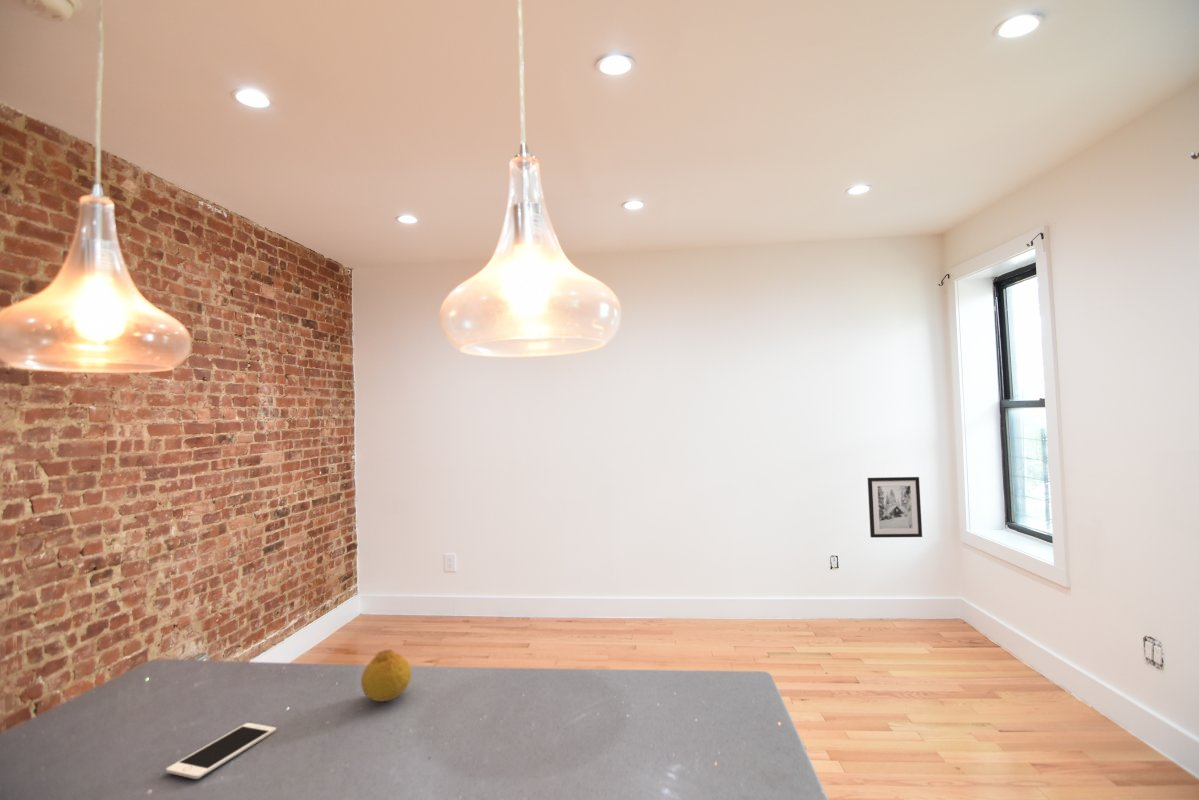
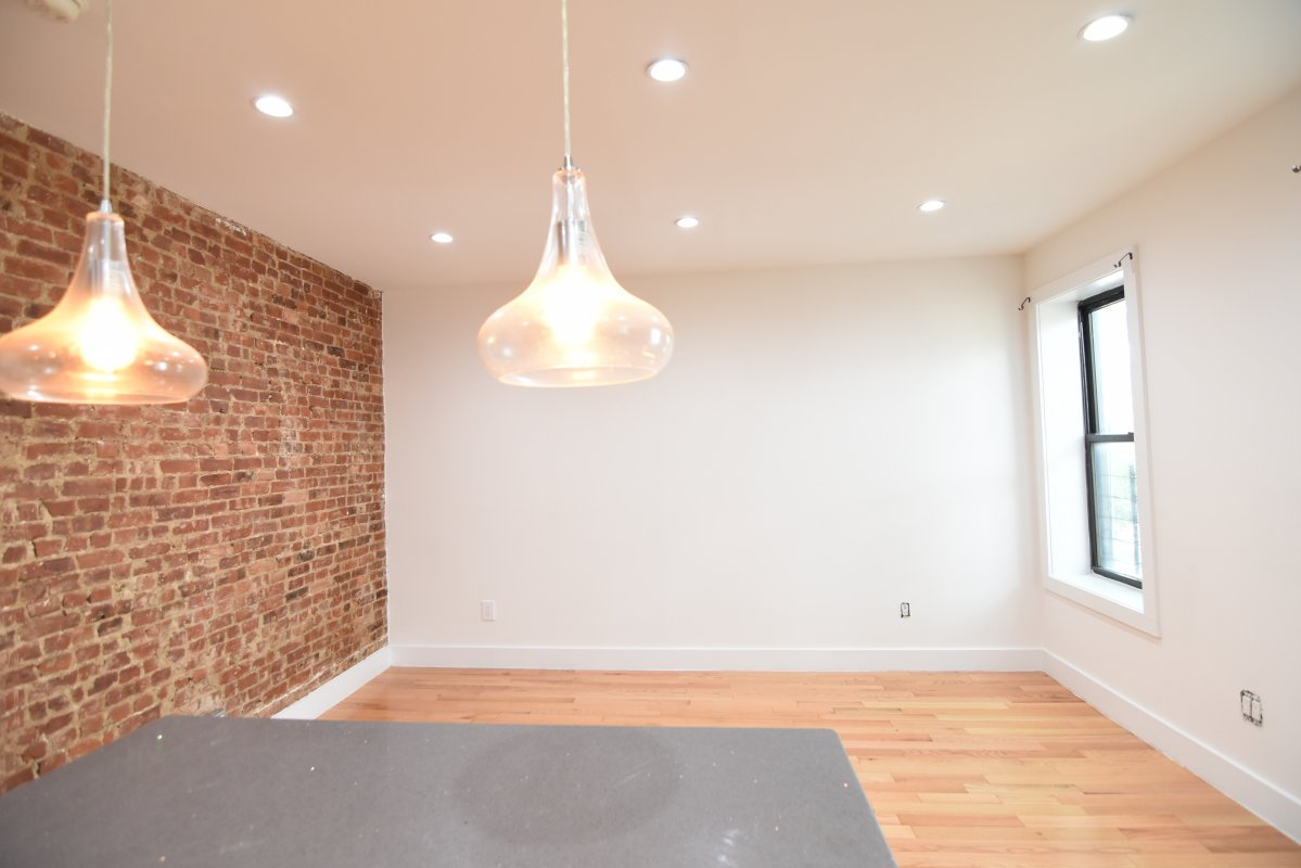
- cell phone (224, 748)
- wall art (894, 507)
- fruit (386, 674)
